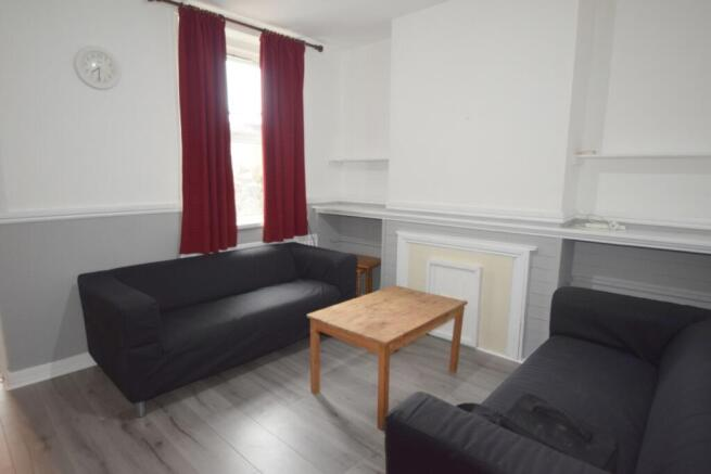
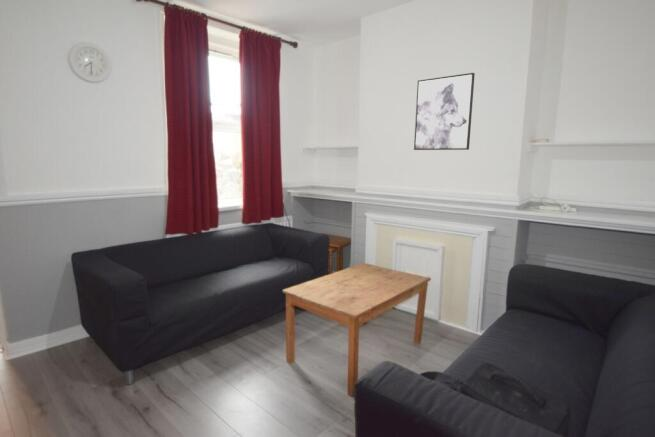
+ wall art (442, 113)
